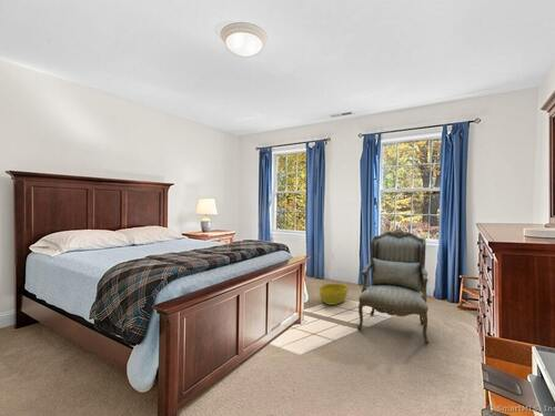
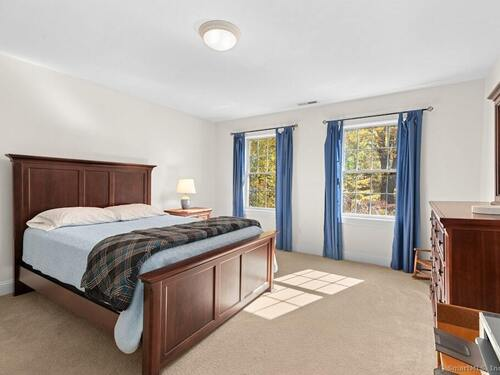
- basket (333, 293)
- armchair (394, 278)
